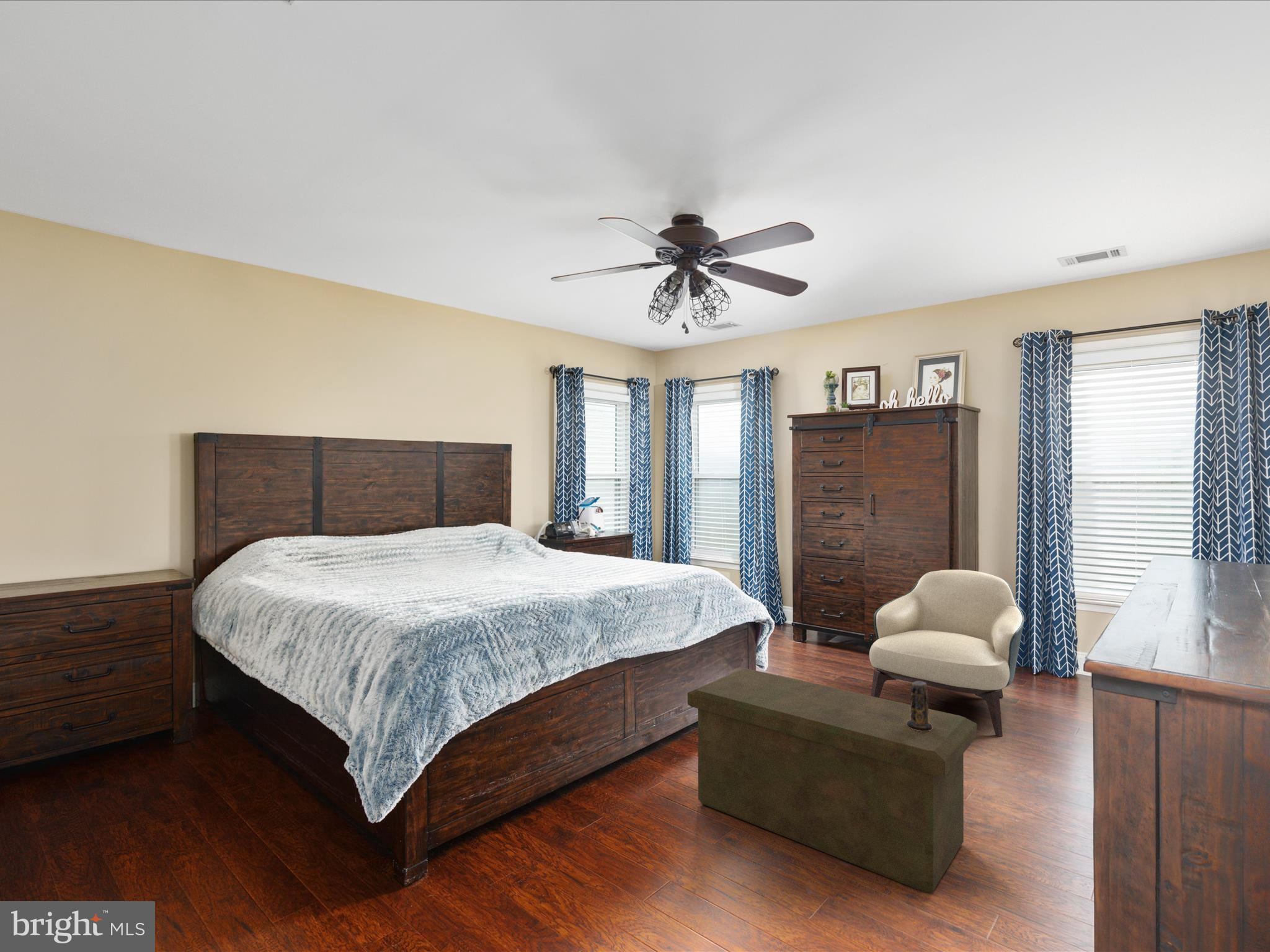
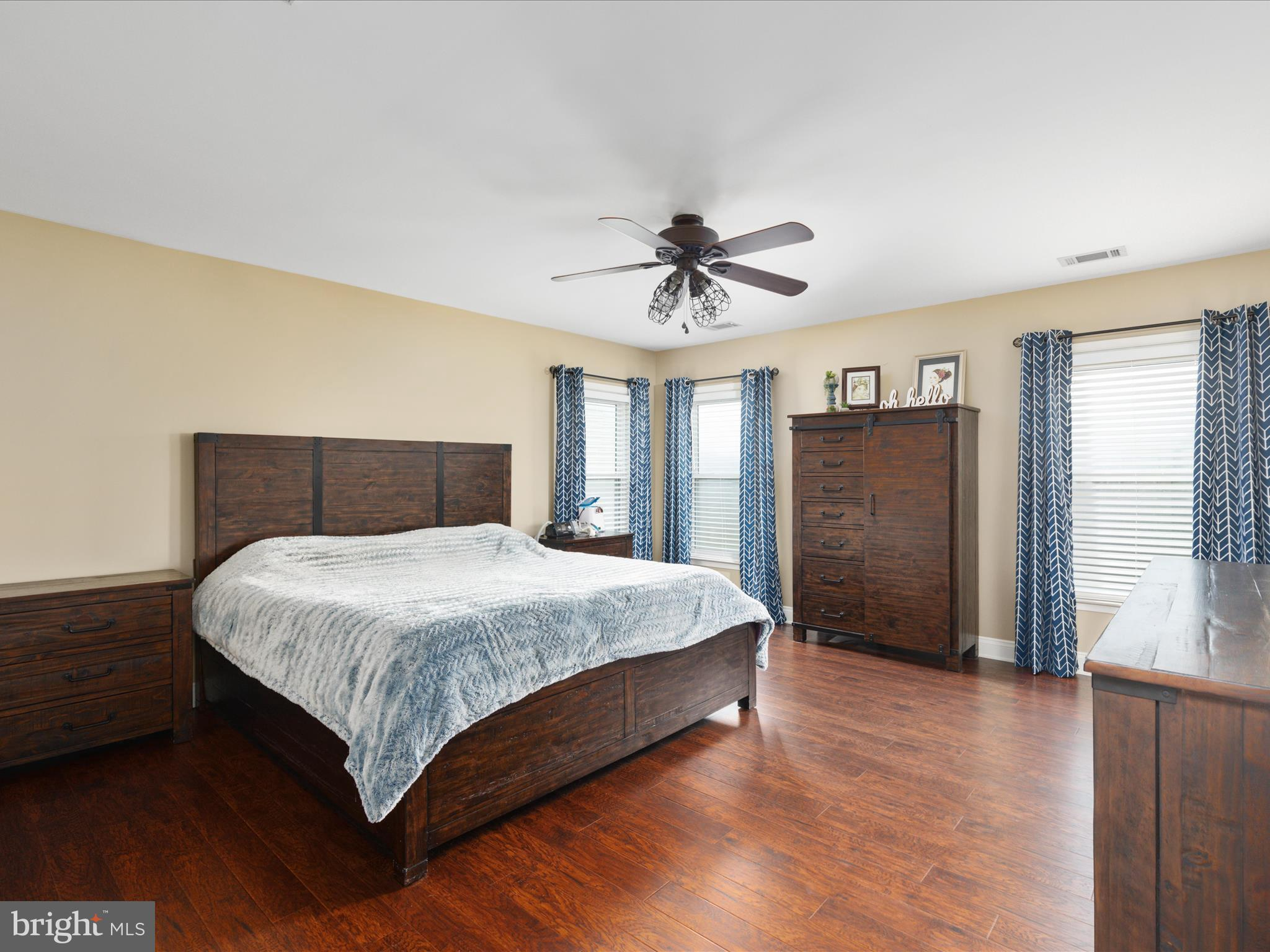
- storage bench (822, 762)
- armchair (948, 640)
- candle (919, 704)
